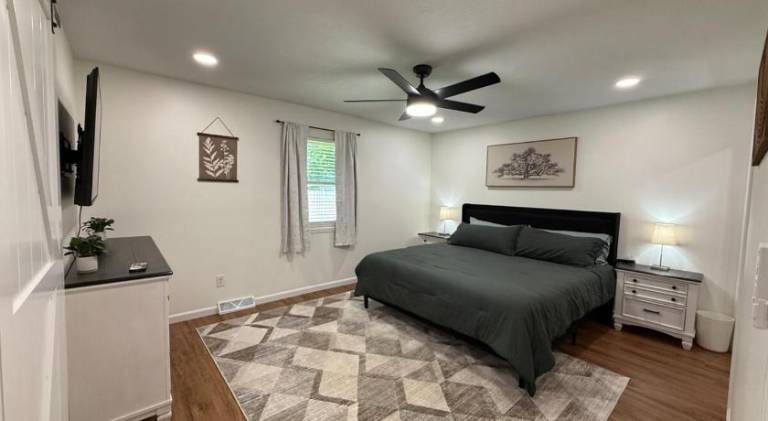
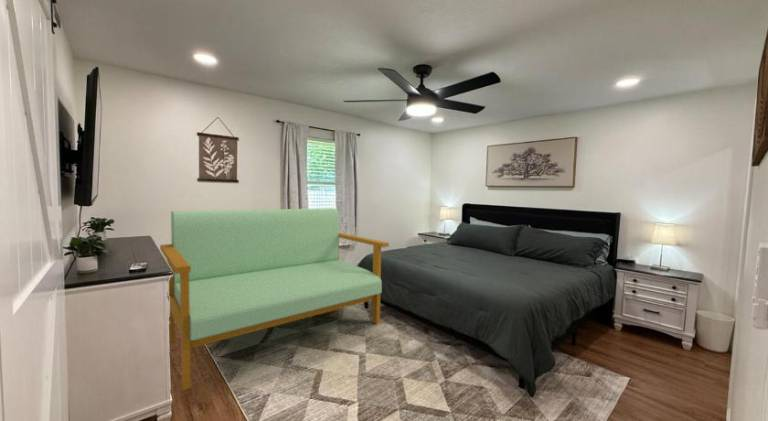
+ bench (282, 272)
